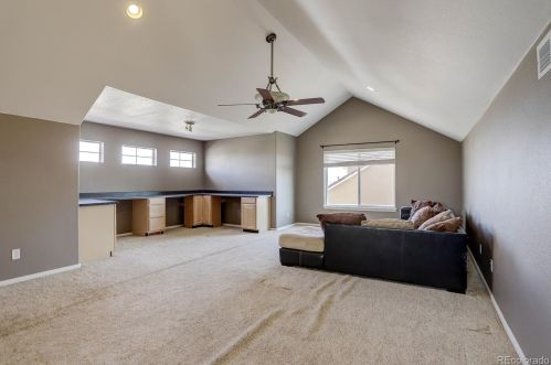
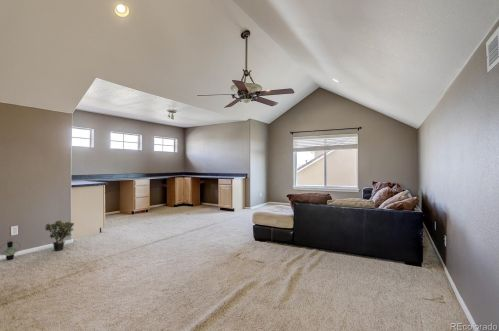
+ lantern (9, 248)
+ potted plant (60, 234)
